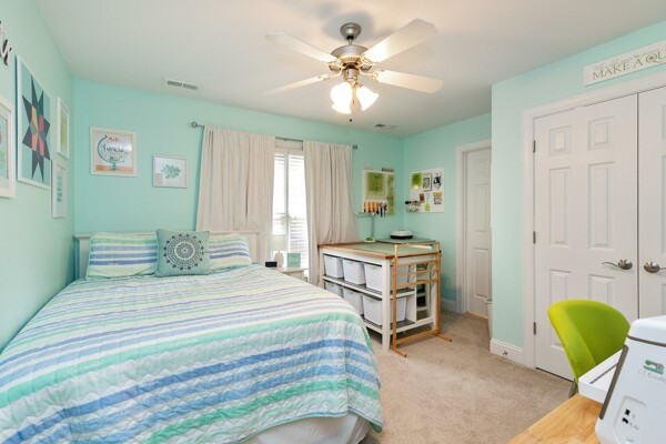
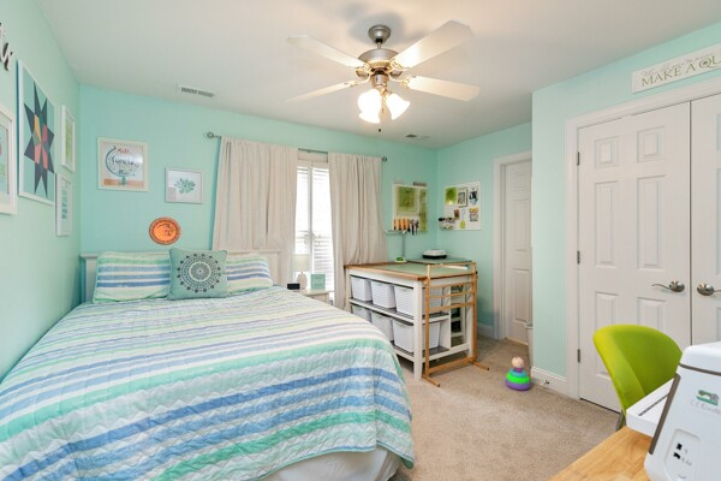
+ stacking toy (517, 370)
+ decorative plate (165, 231)
